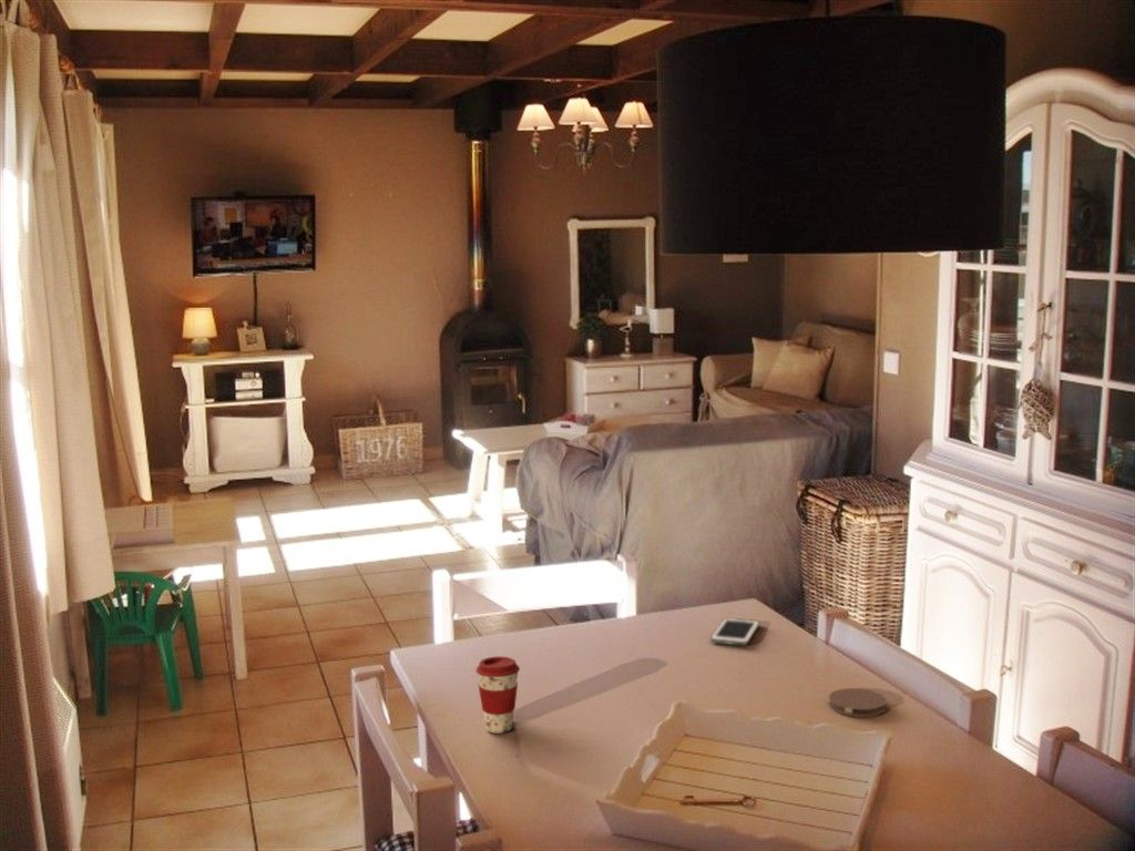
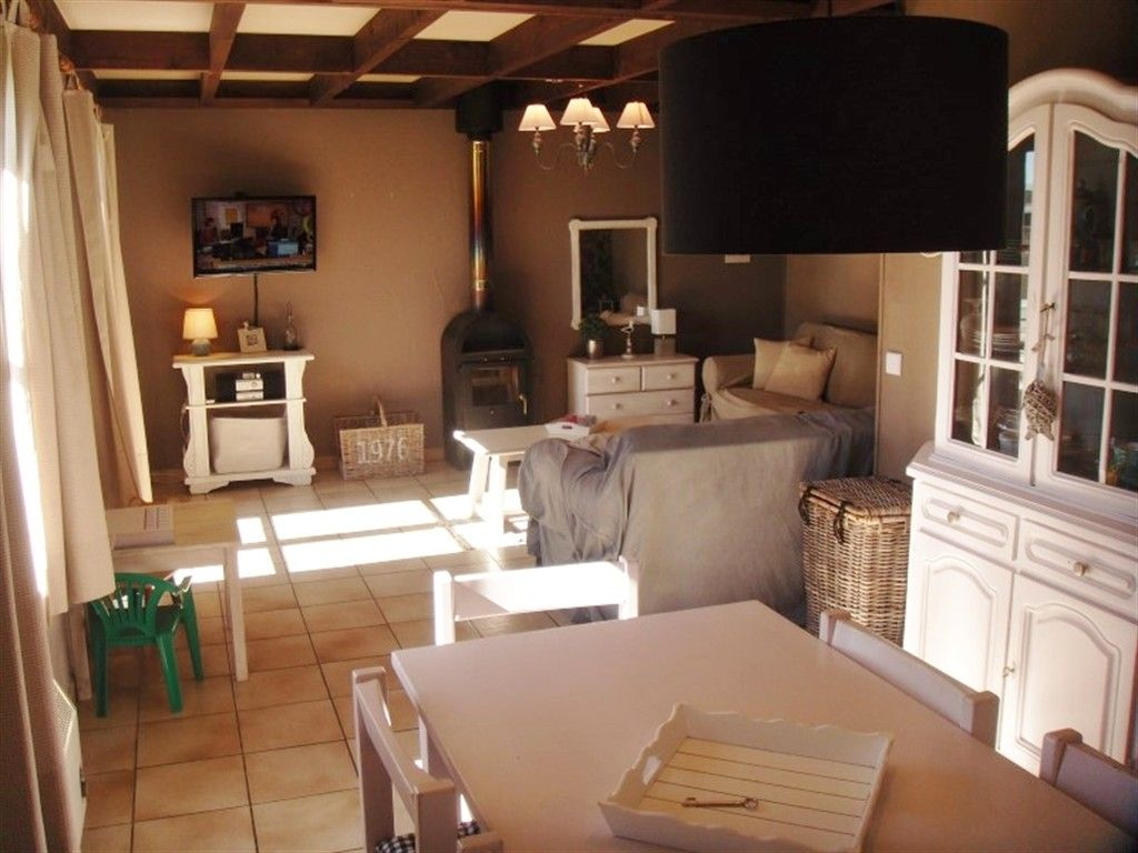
- coaster (857, 701)
- coffee cup (498, 695)
- cell phone (735, 632)
